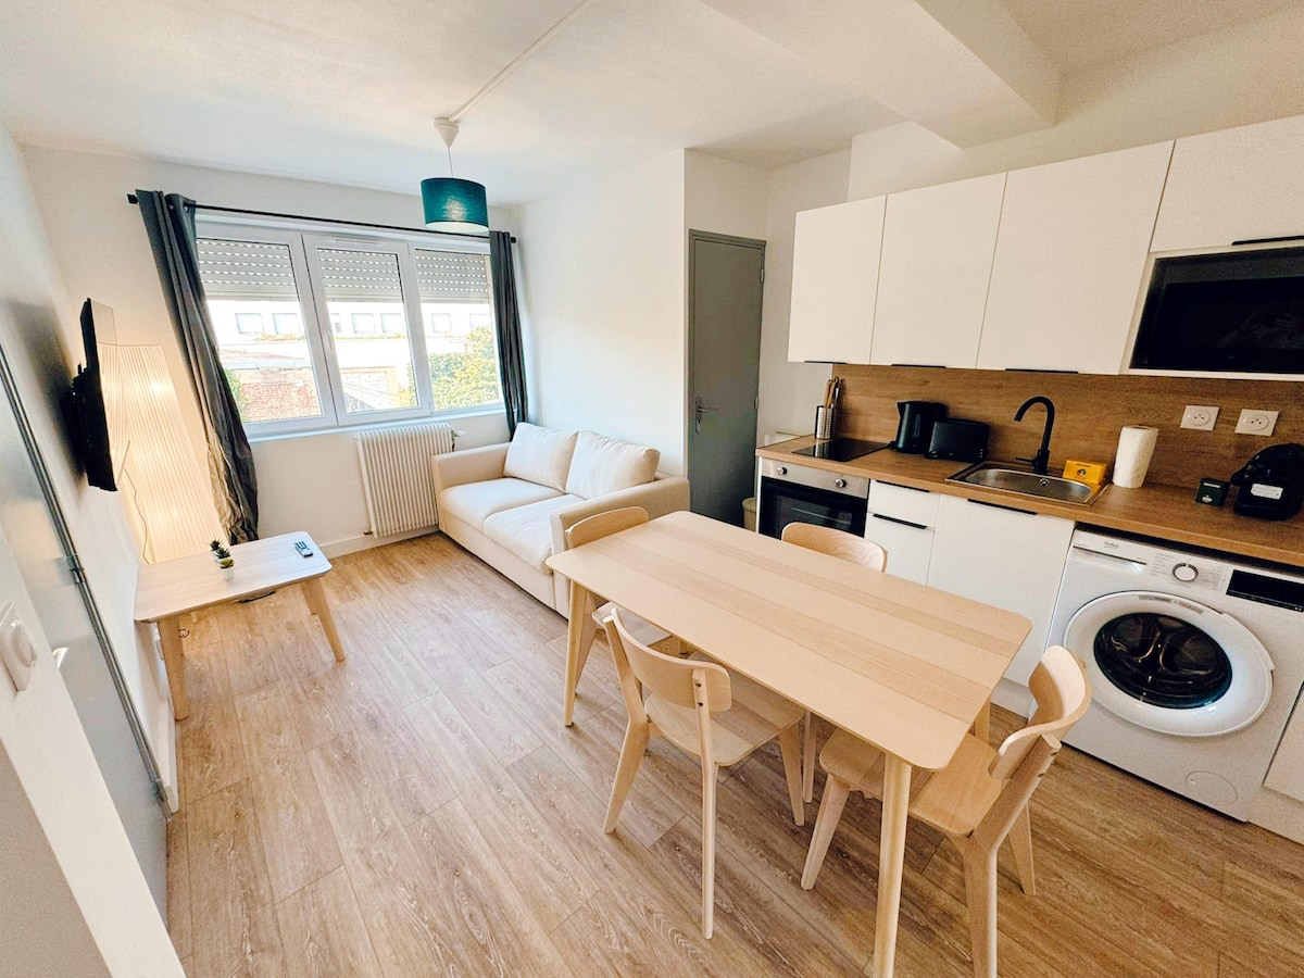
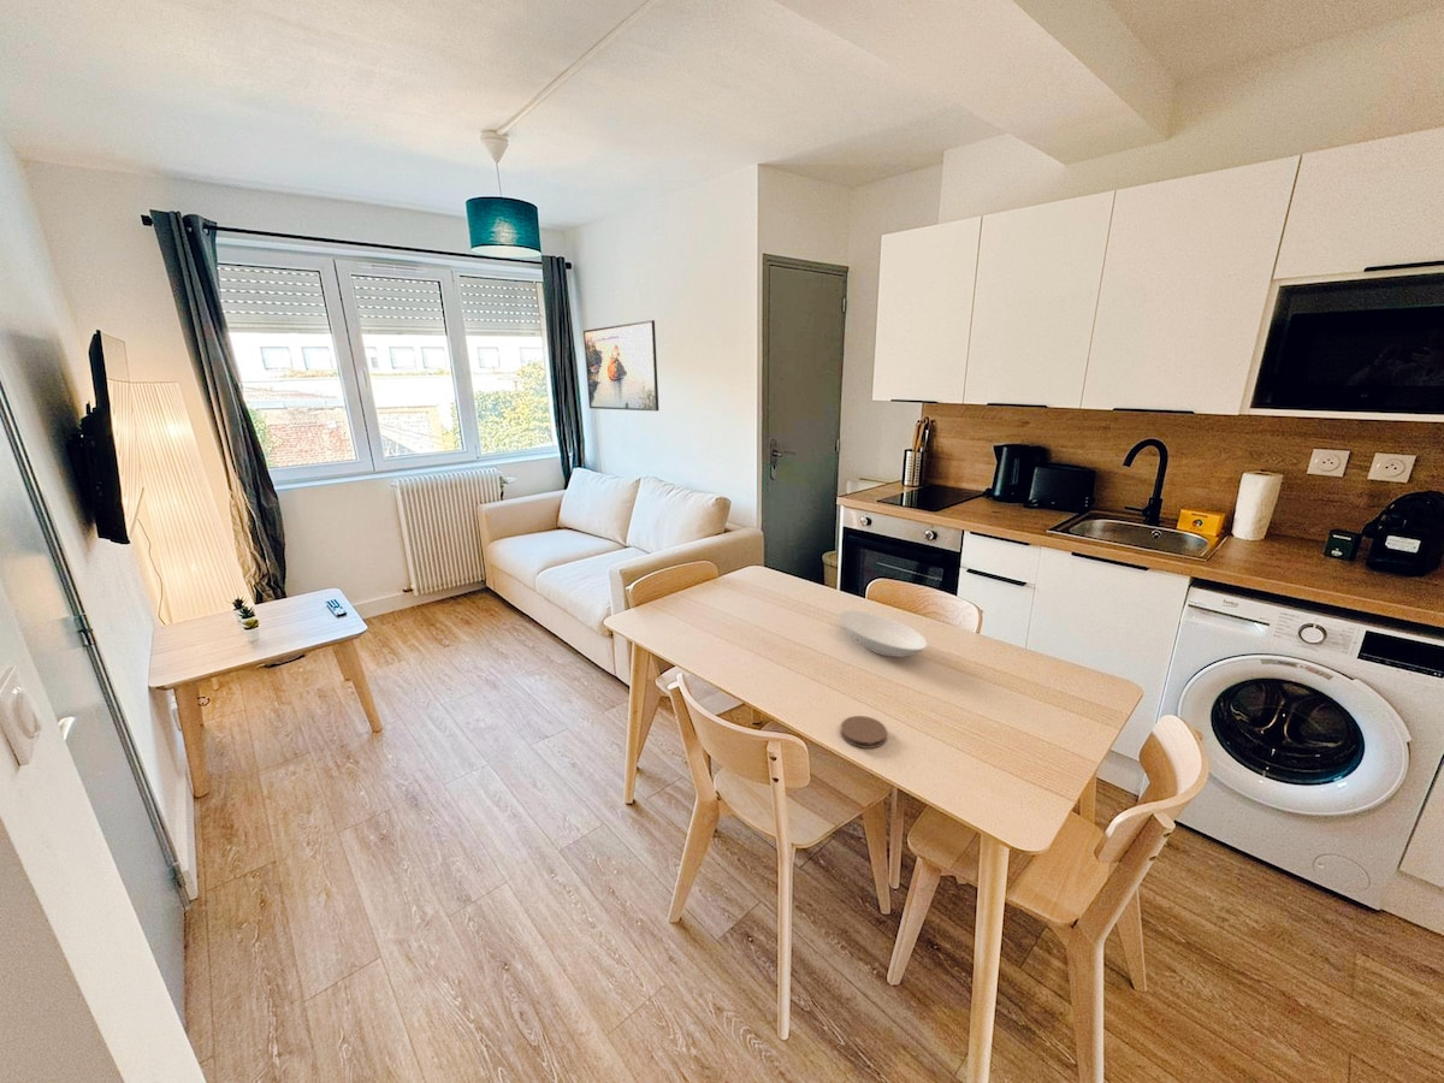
+ coaster (863, 730)
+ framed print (619, 368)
+ bowl (880, 638)
